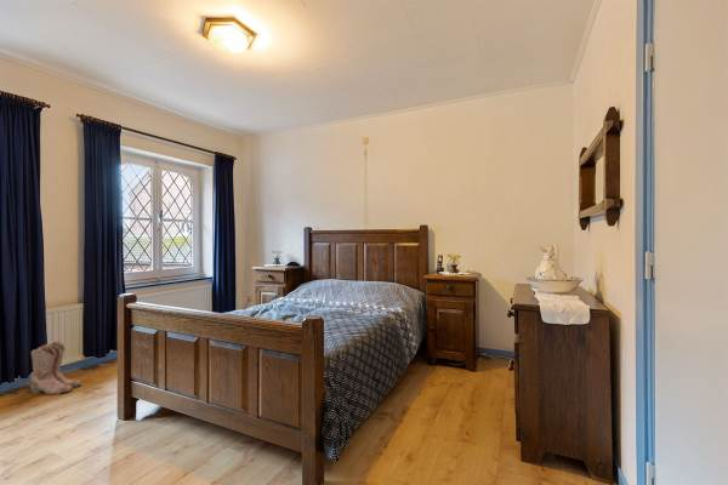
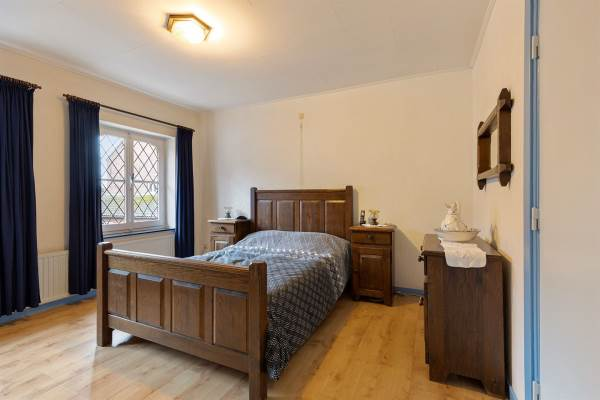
- boots (56, 365)
